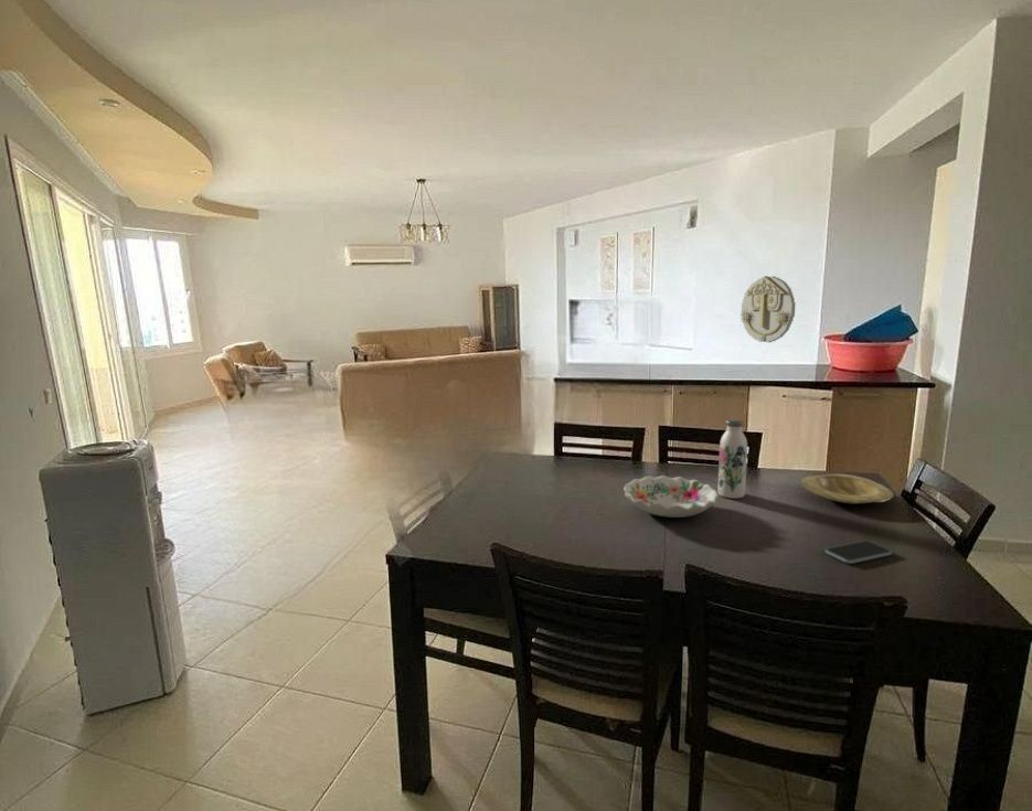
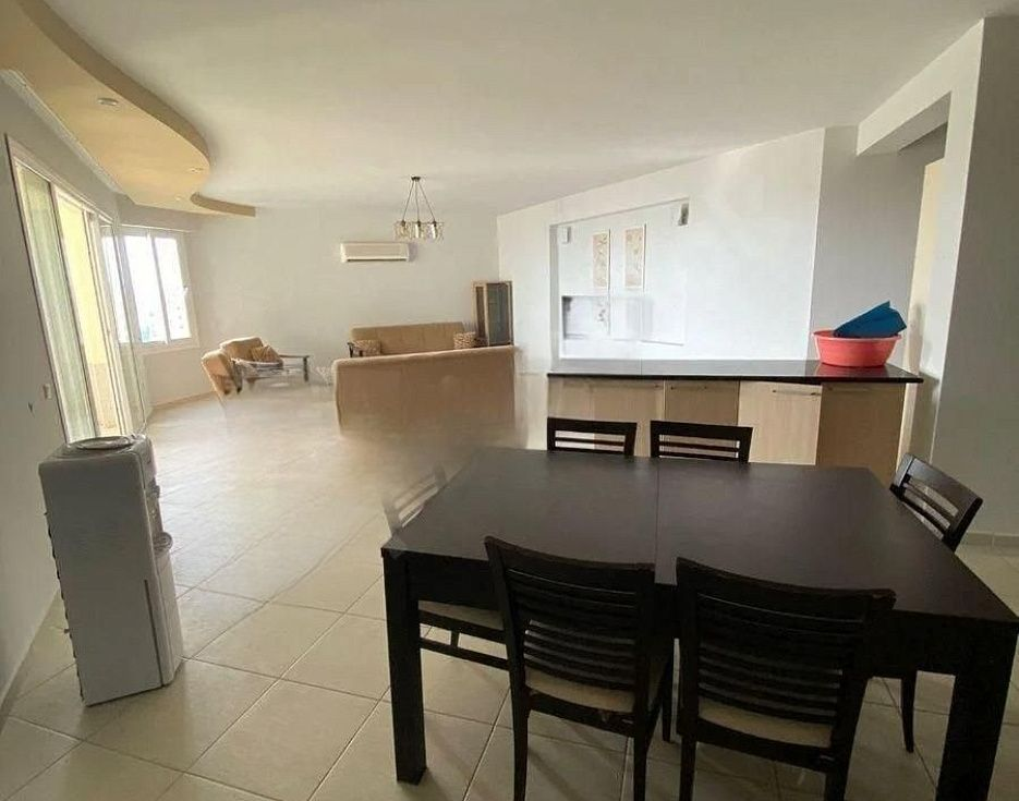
- smartphone (858, 552)
- water bottle (733, 457)
- plate (845, 491)
- wall decoration (765, 309)
- decorative bowl (669, 499)
